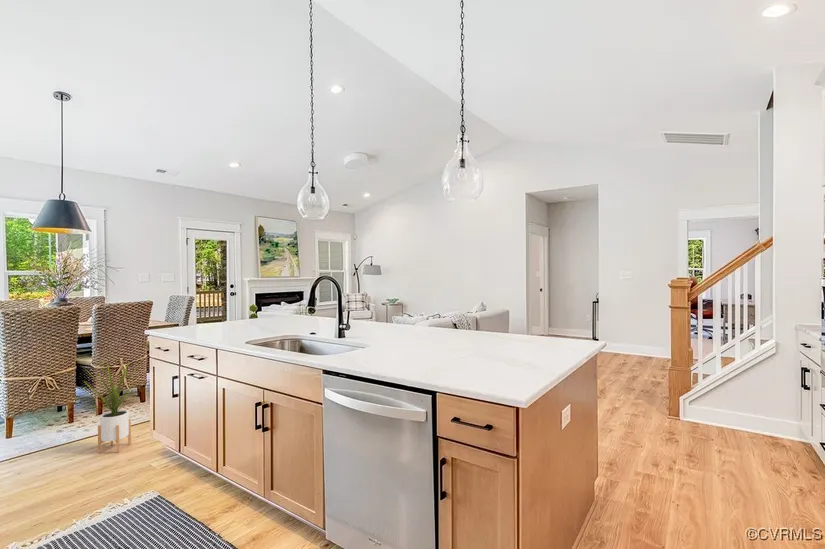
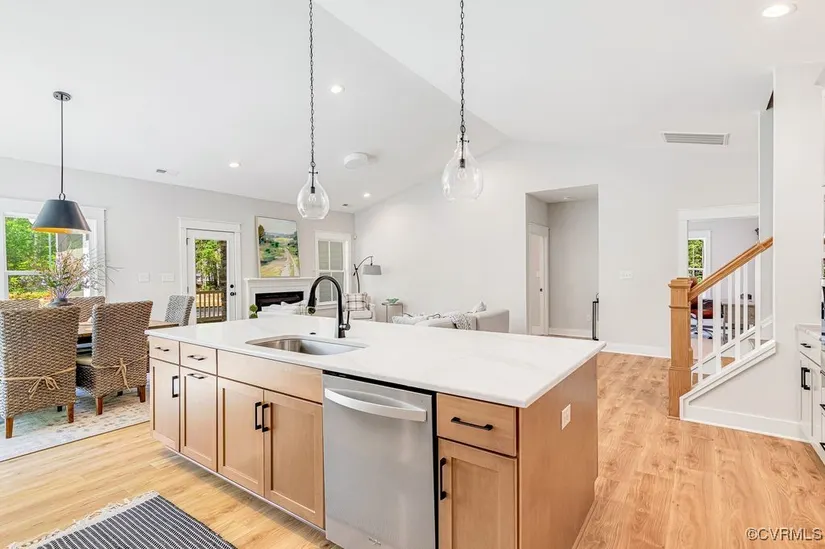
- house plant (116, 402)
